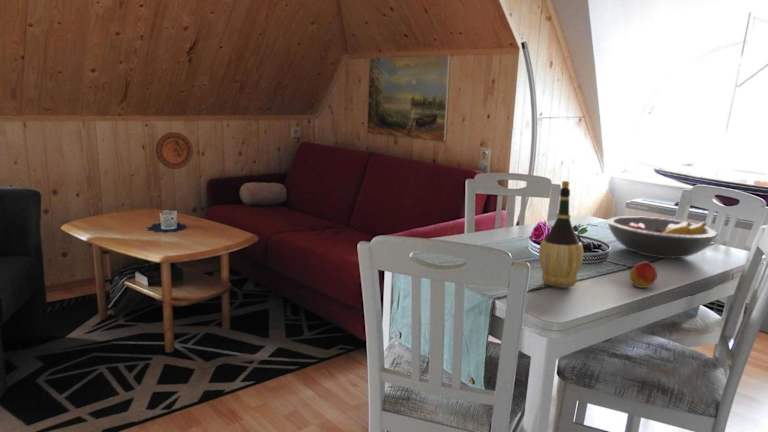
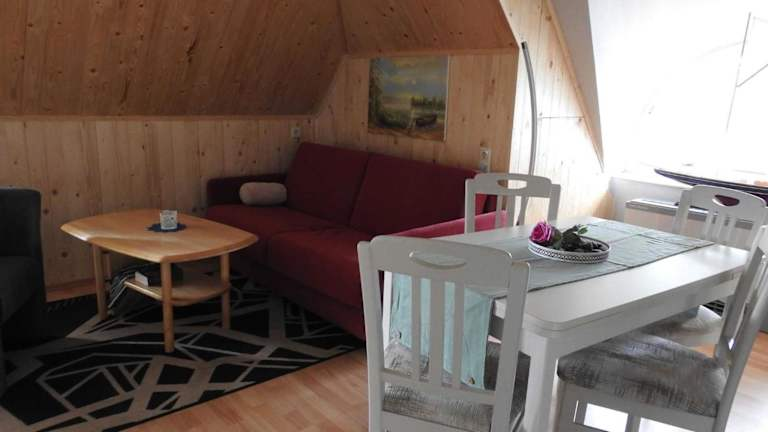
- wine bottle (562, 233)
- decorative plate (174, 150)
- fruit bowl (658, 236)
- peach (643, 274)
